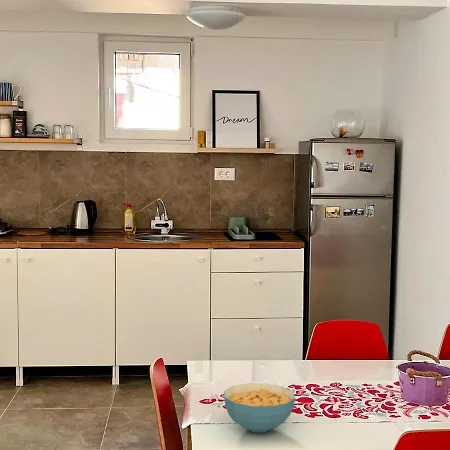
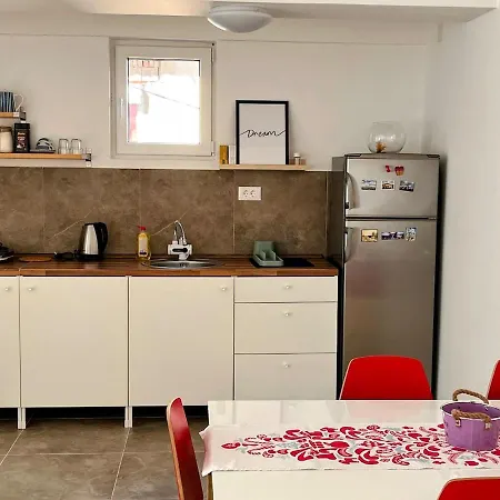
- cereal bowl (258, 411)
